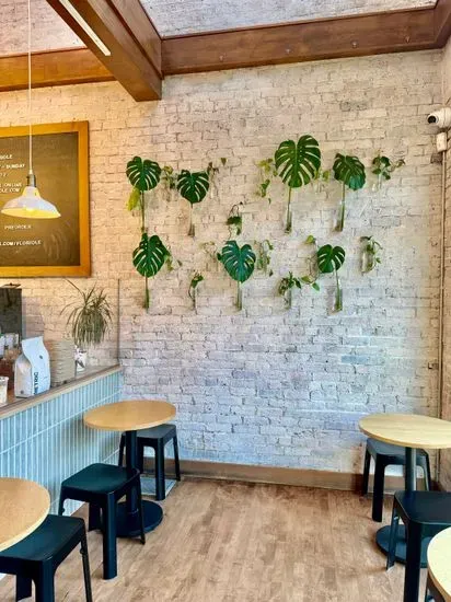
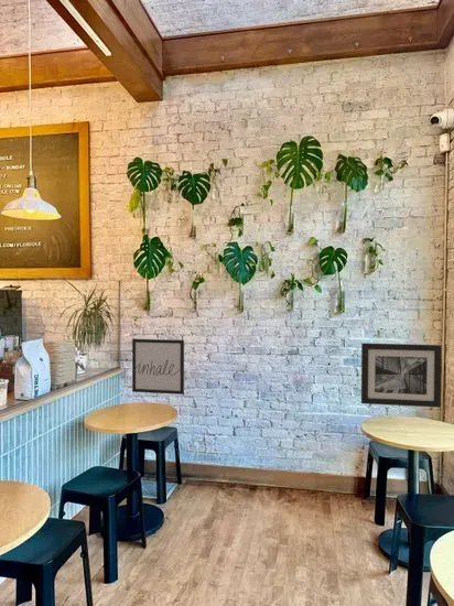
+ wall art (158, 366)
+ wall art (400, 375)
